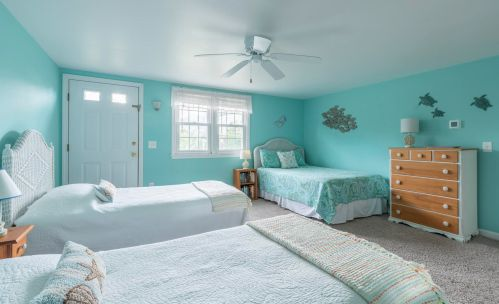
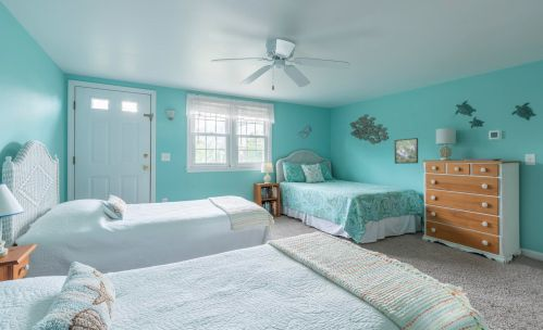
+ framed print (406, 151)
